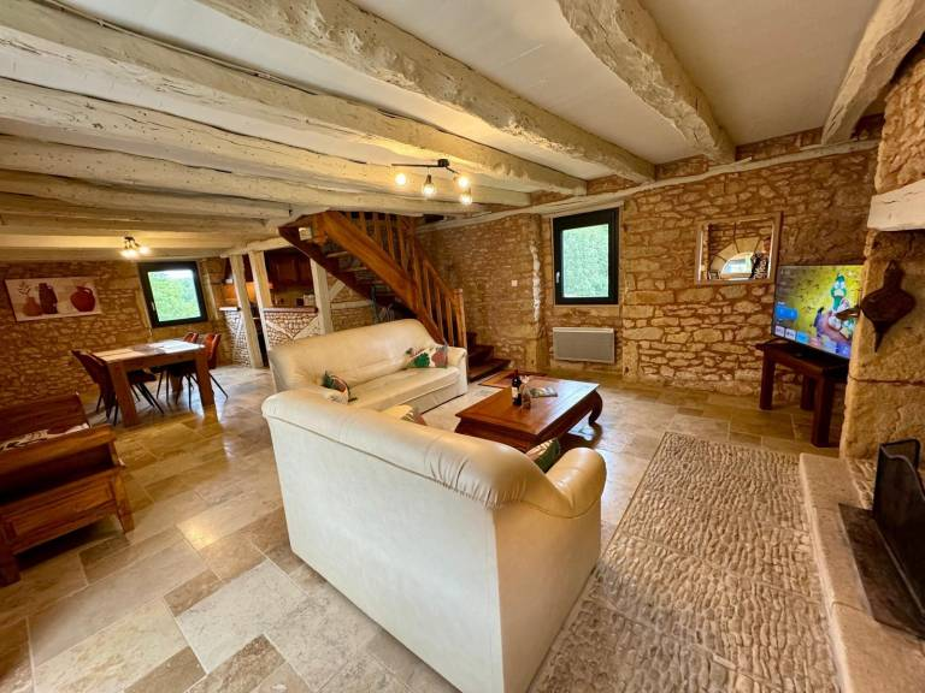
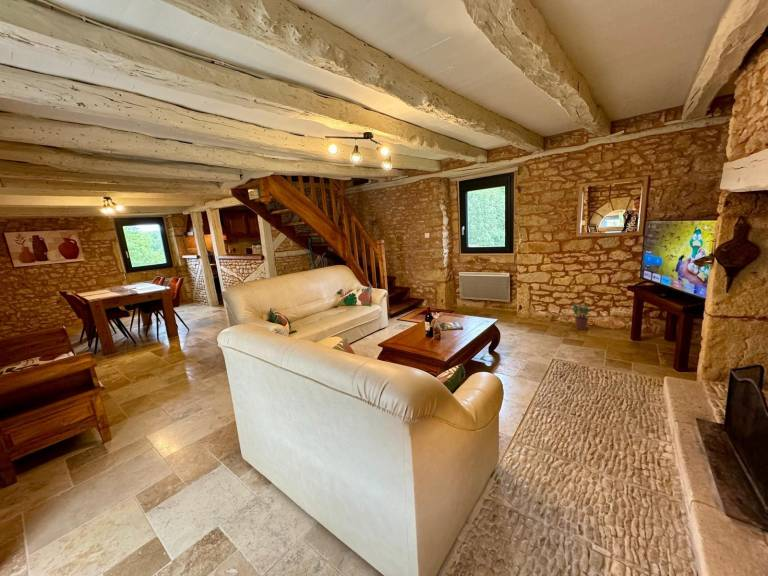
+ potted plant (580, 315)
